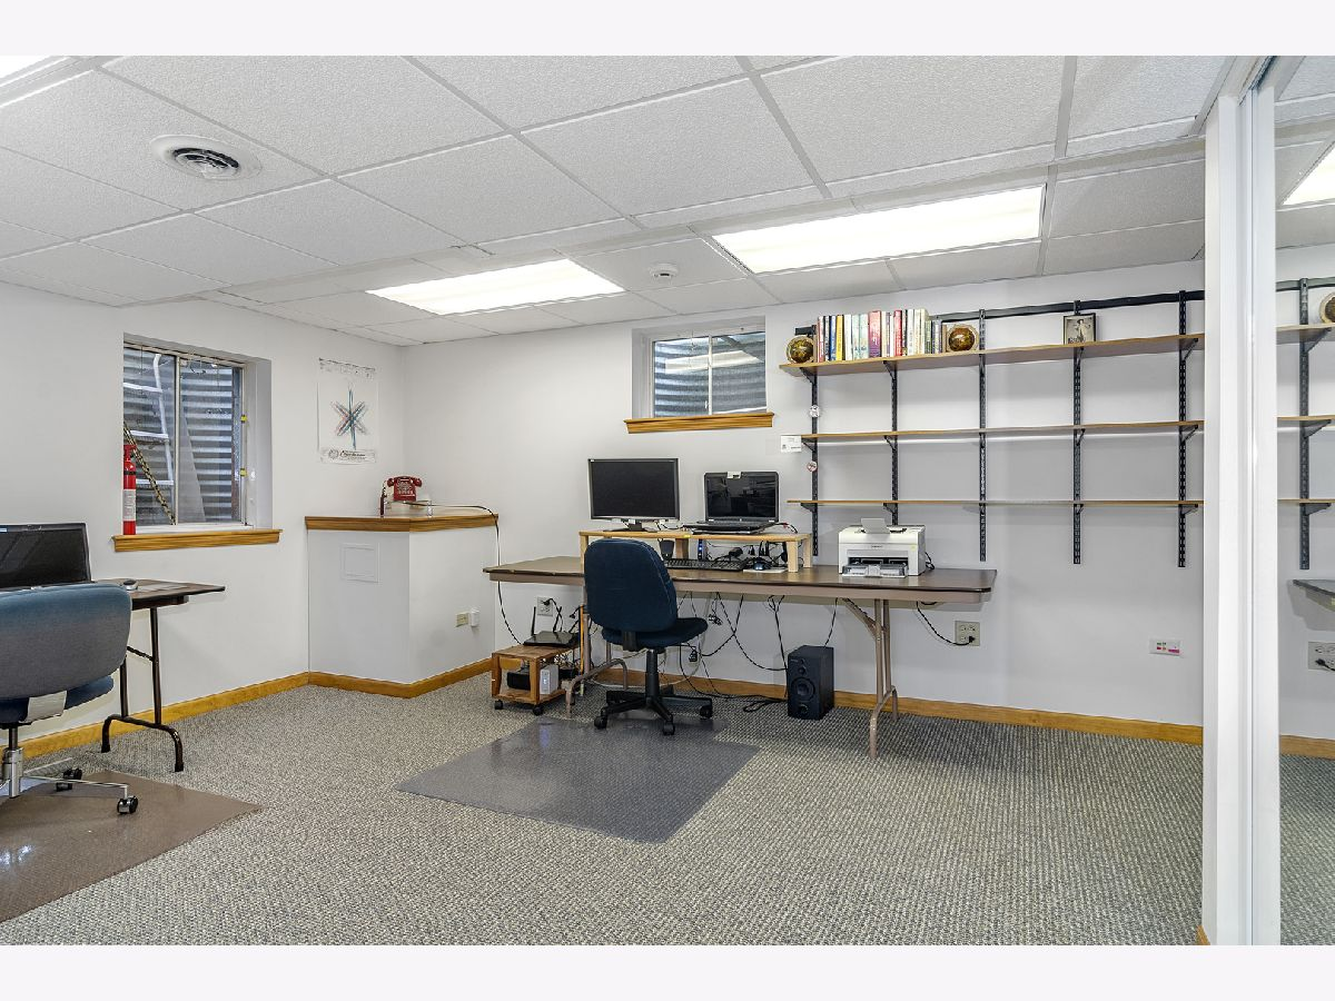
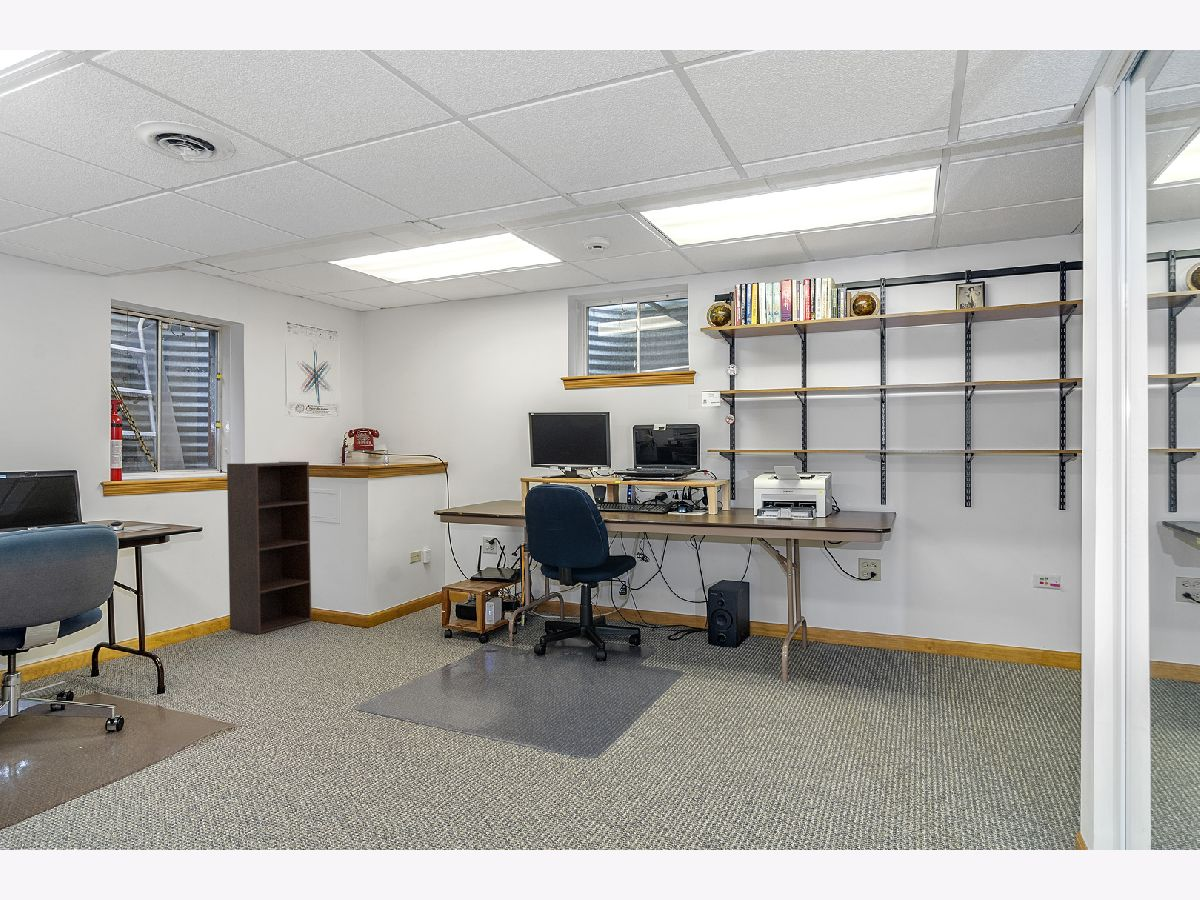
+ shelf (270, 543)
